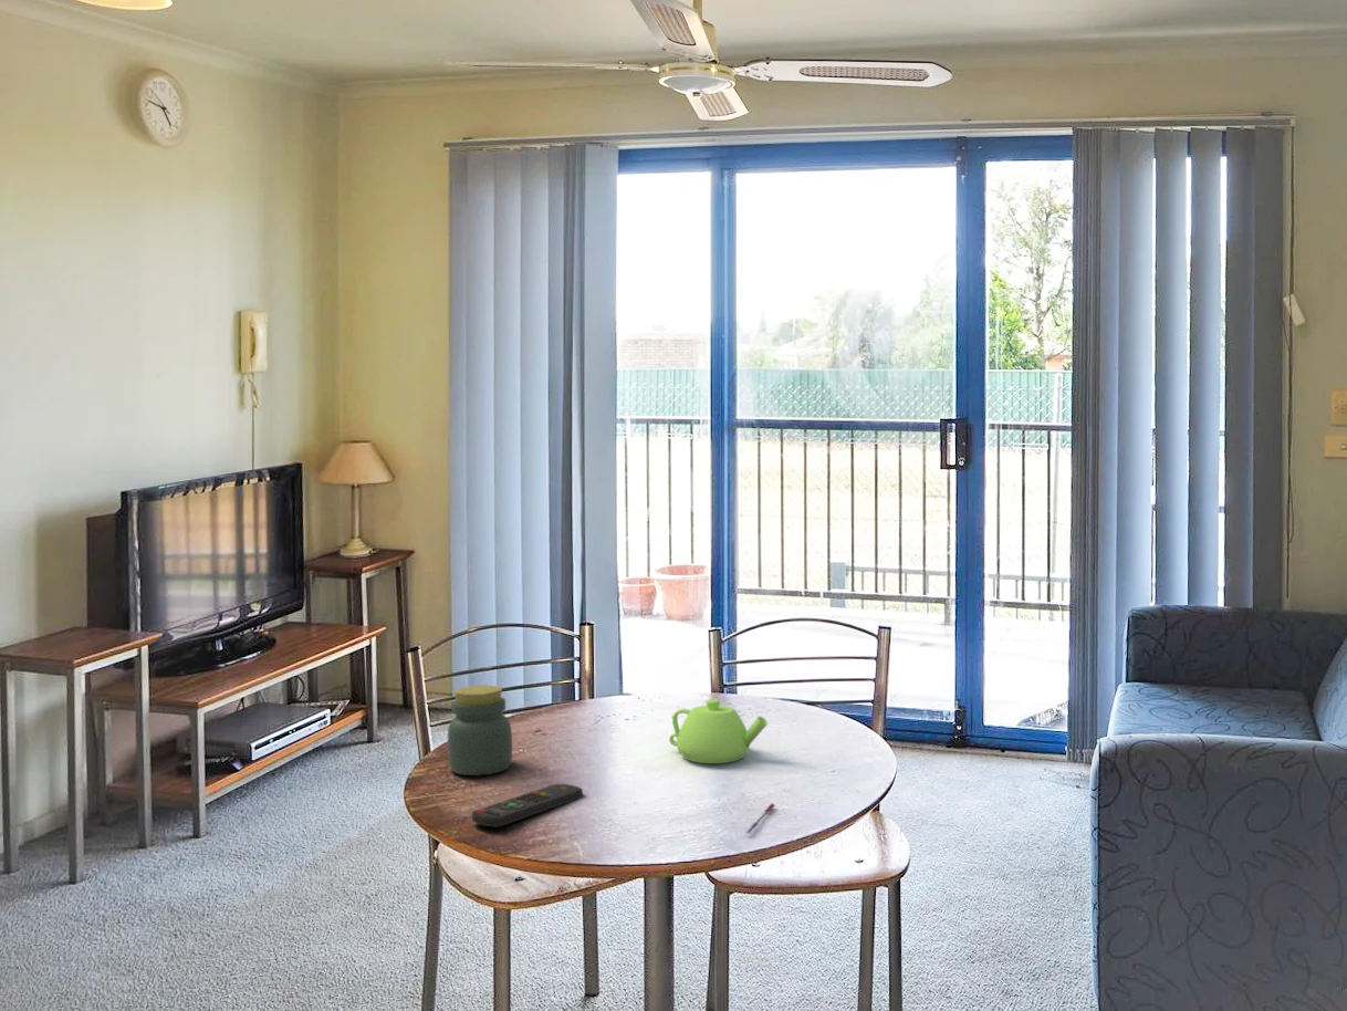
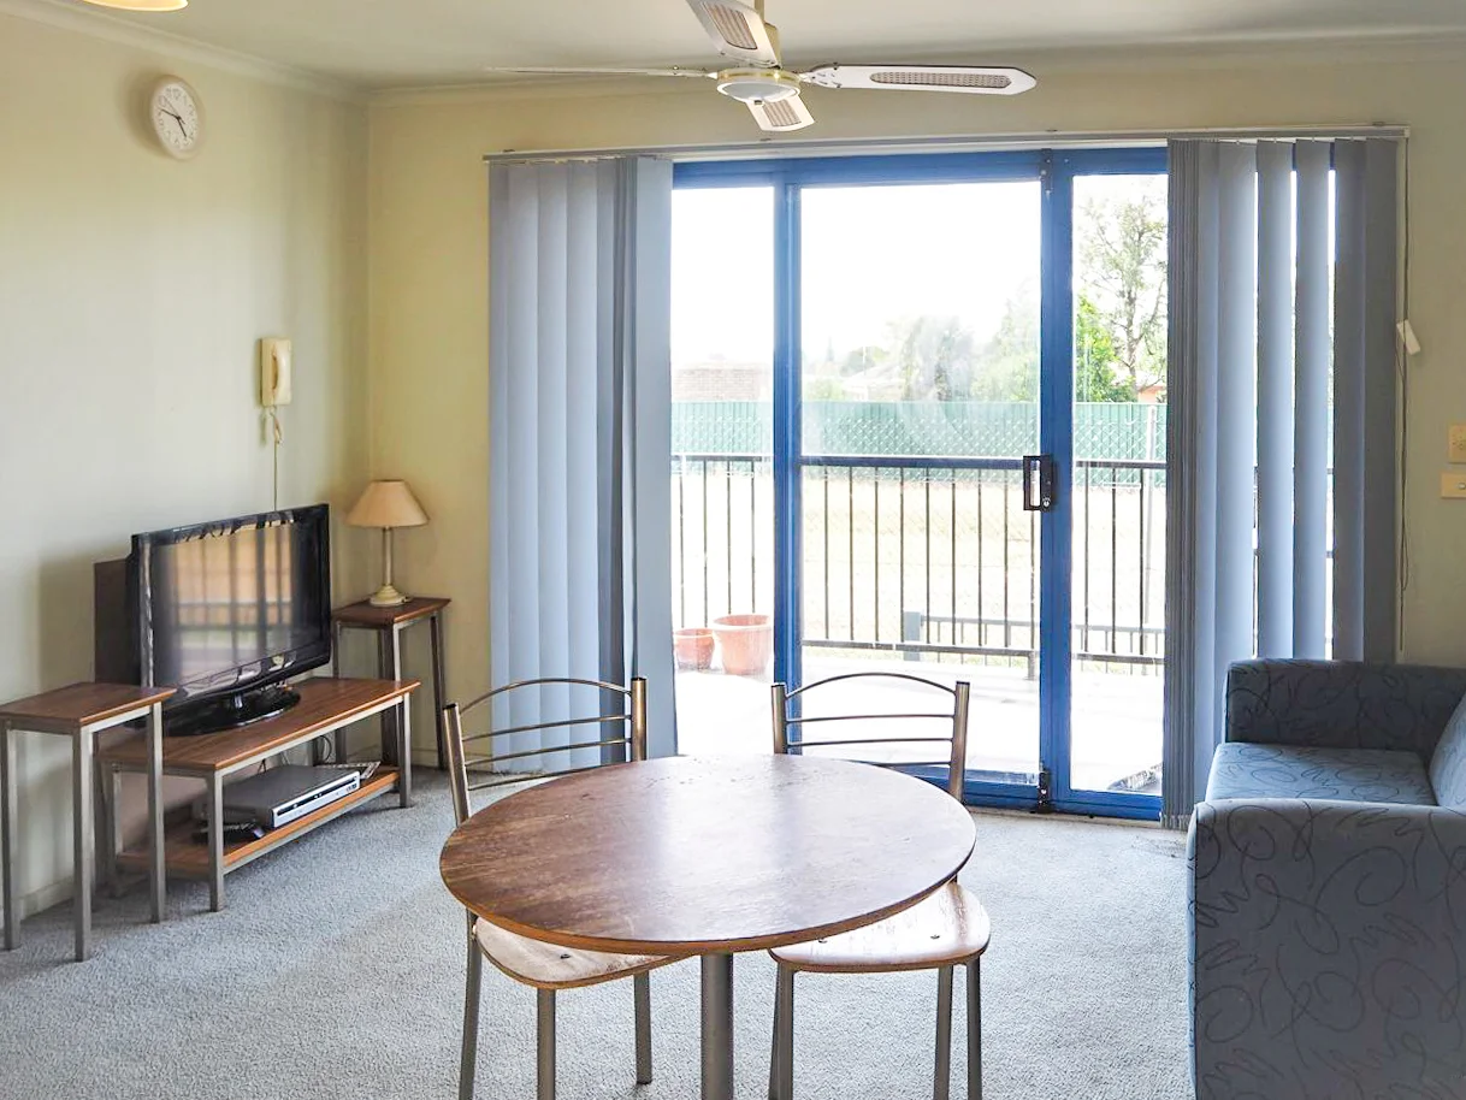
- pen (760, 817)
- jar (479, 729)
- remote control (529, 803)
- teapot (718, 728)
